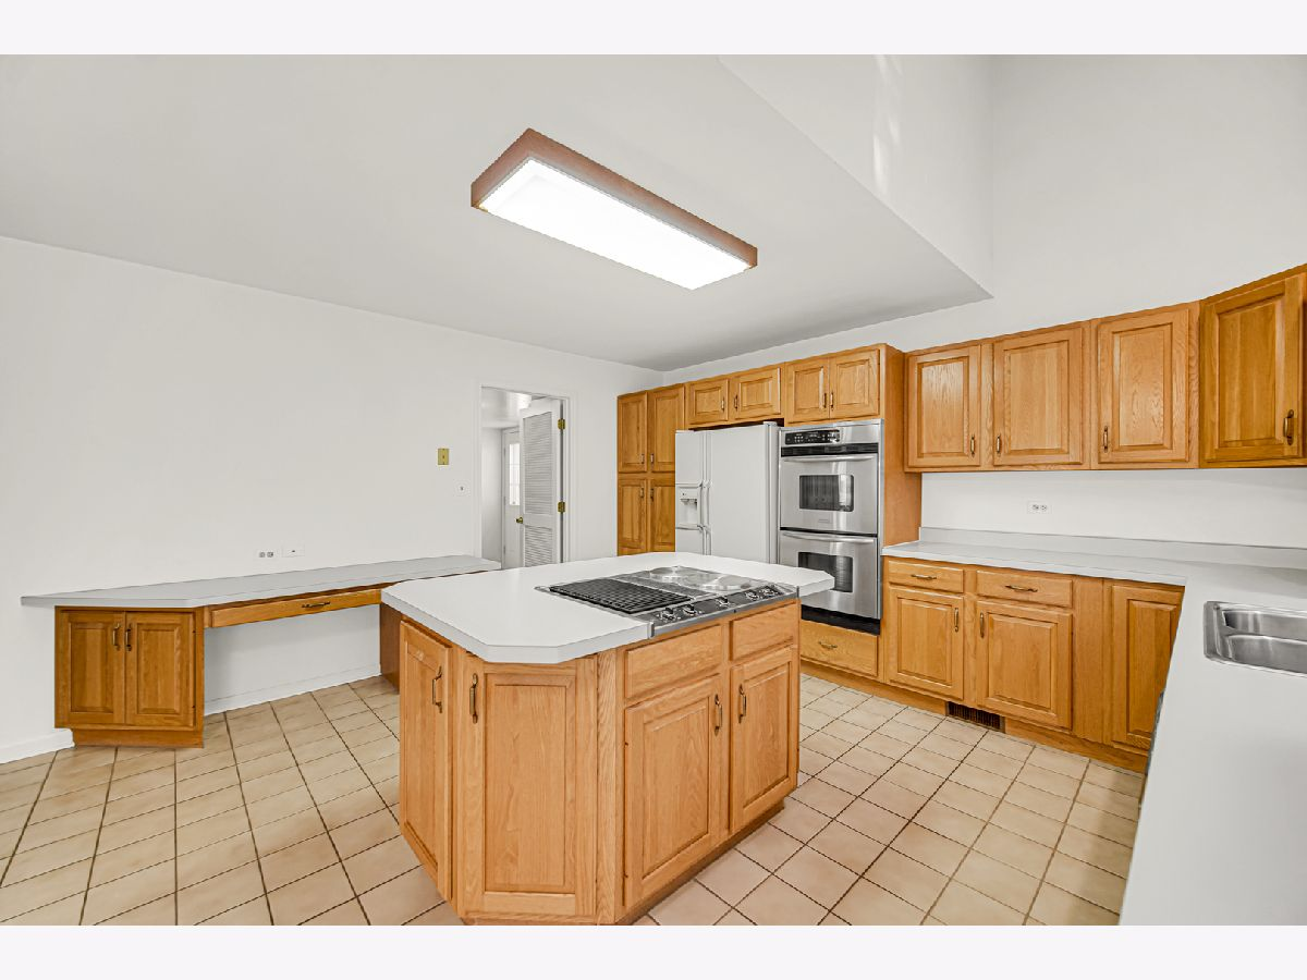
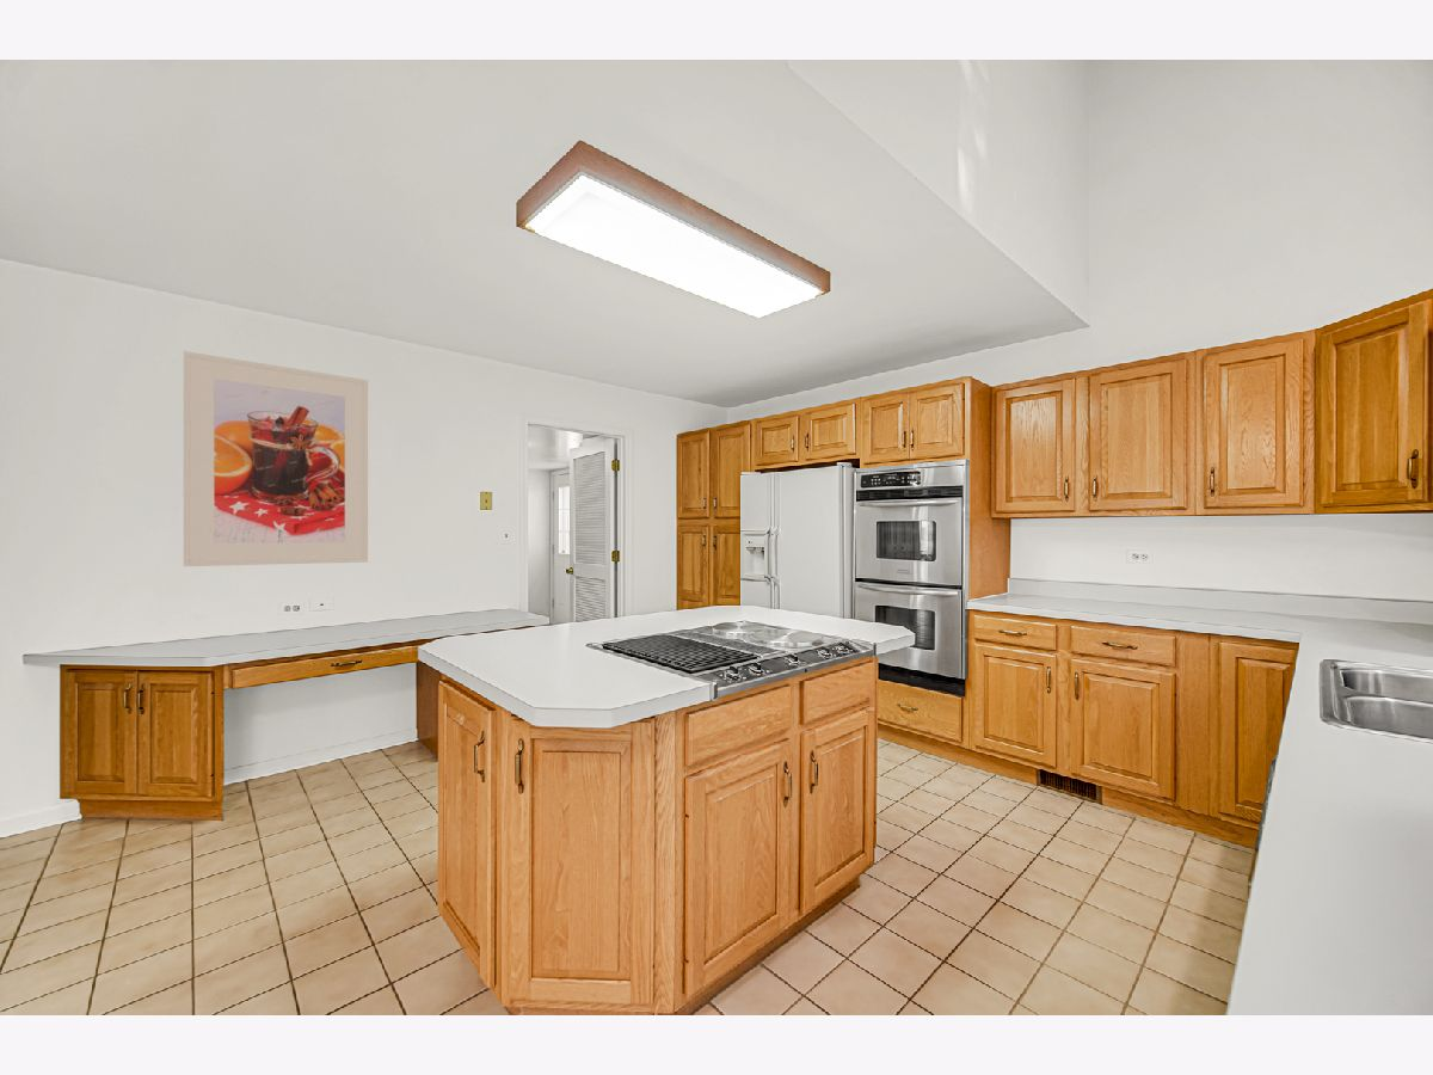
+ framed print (283, 465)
